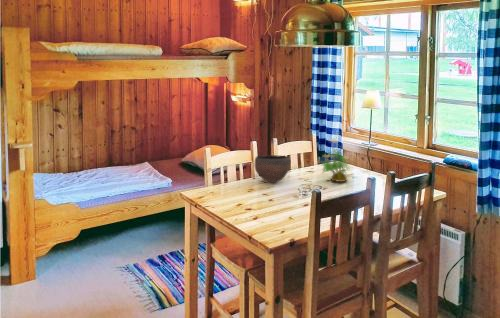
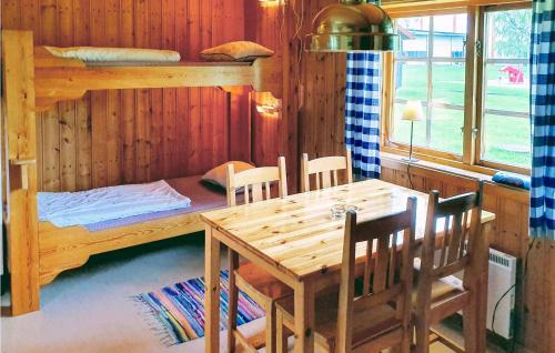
- bowl (272, 169)
- potted plant (336, 157)
